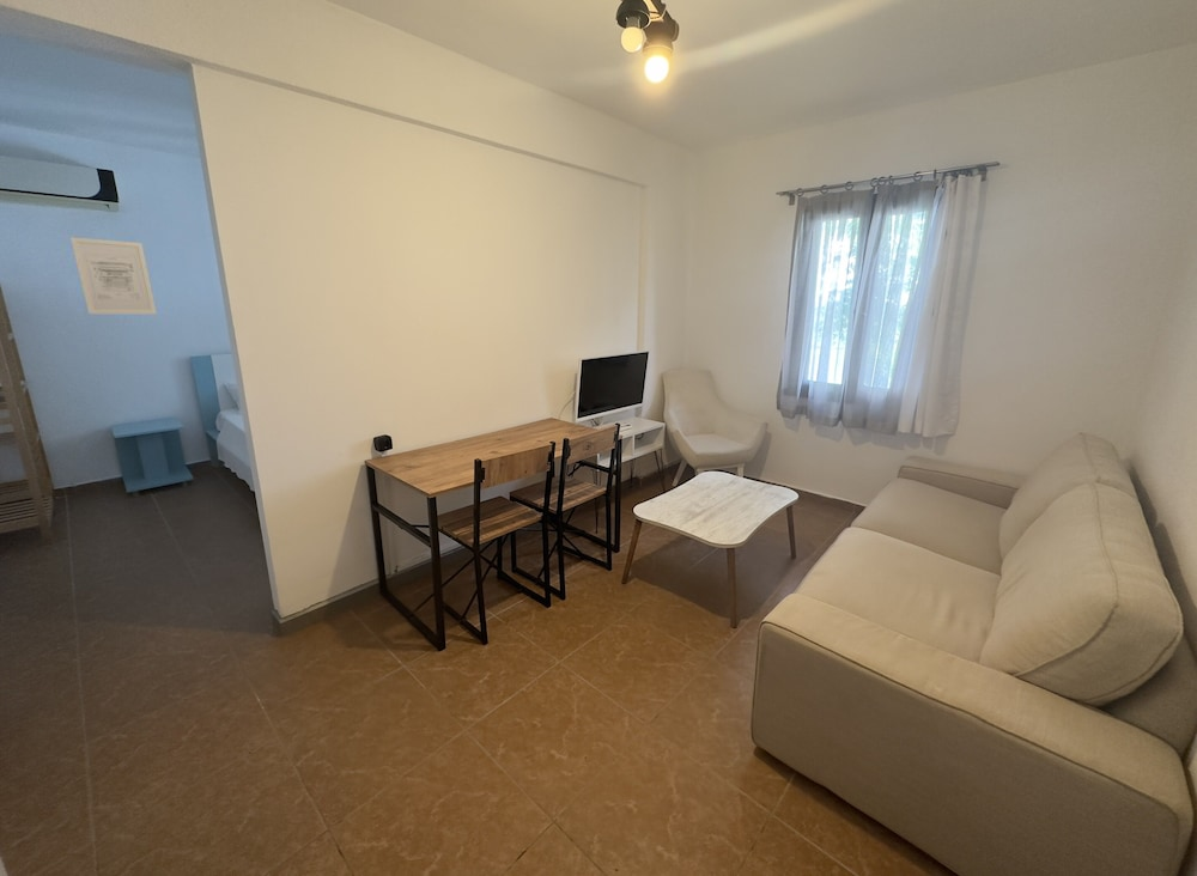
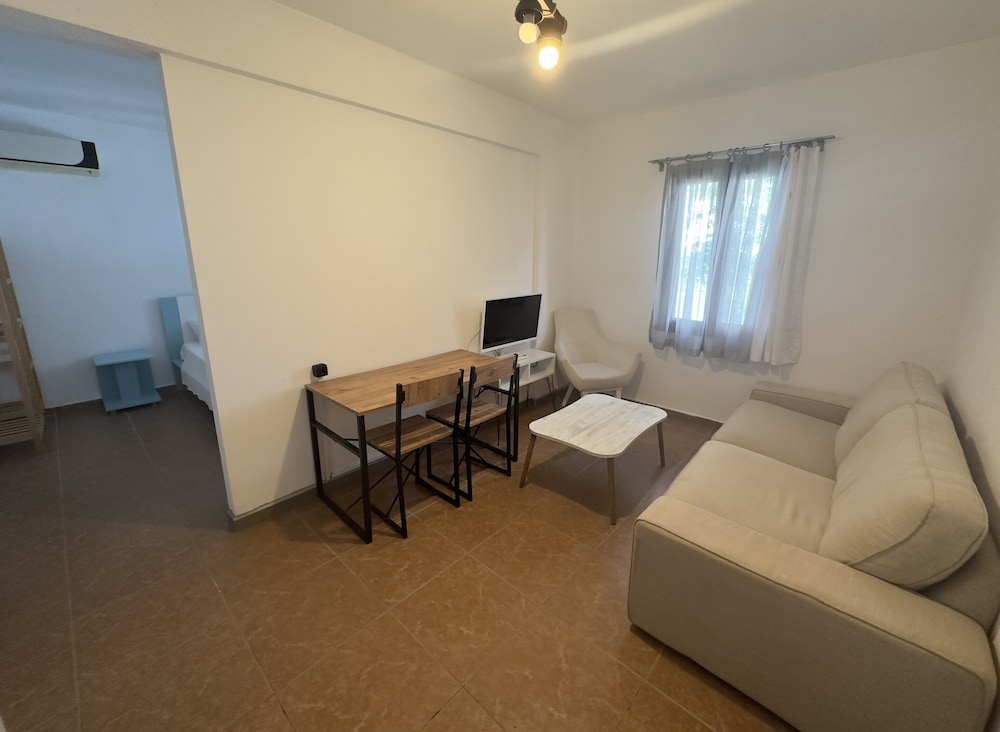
- wall art (115, 278)
